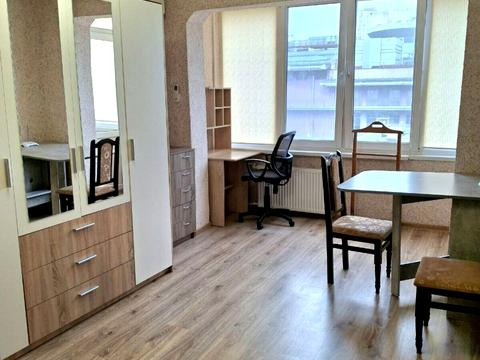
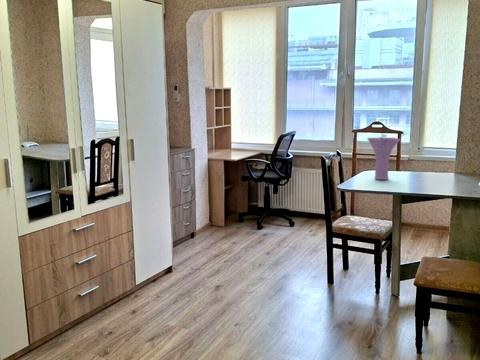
+ vase (382, 158)
